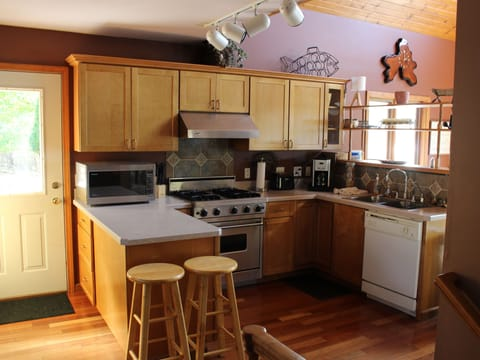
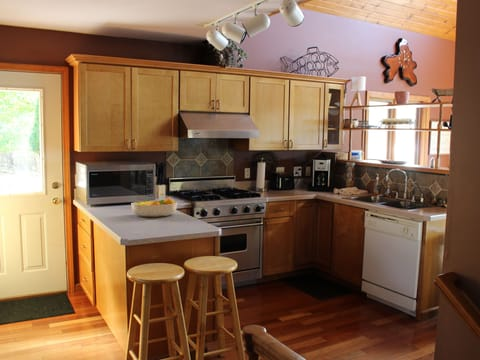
+ fruit bowl (154, 206)
